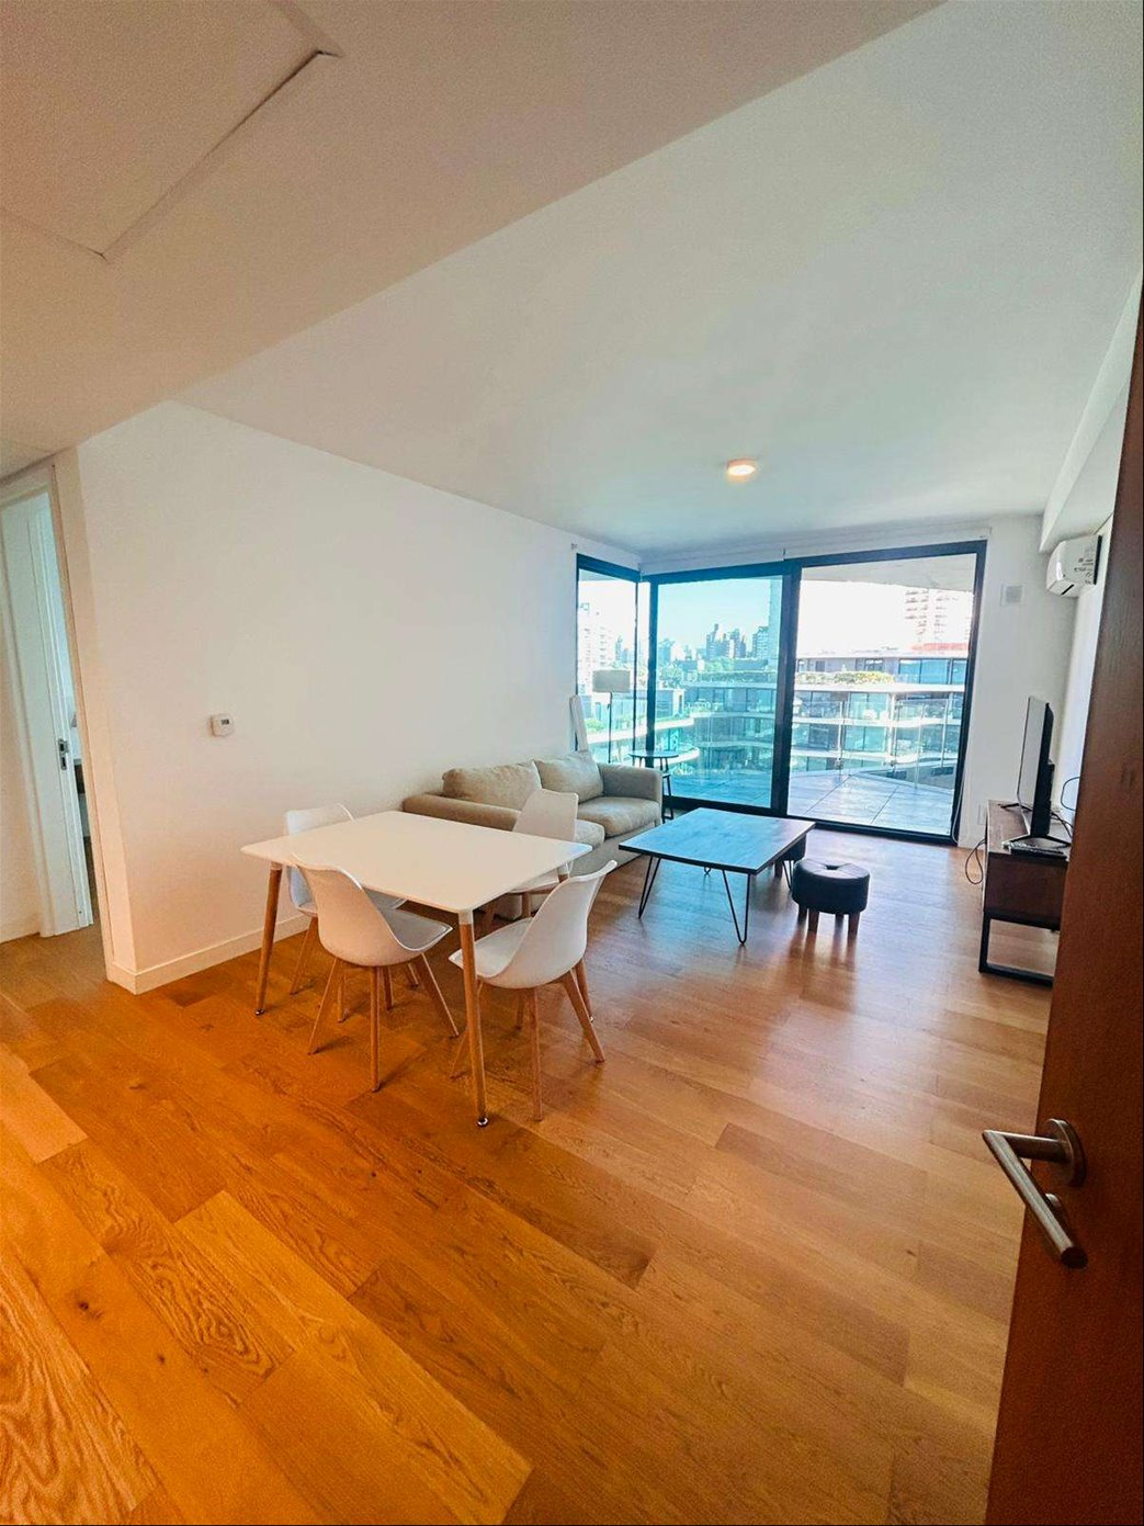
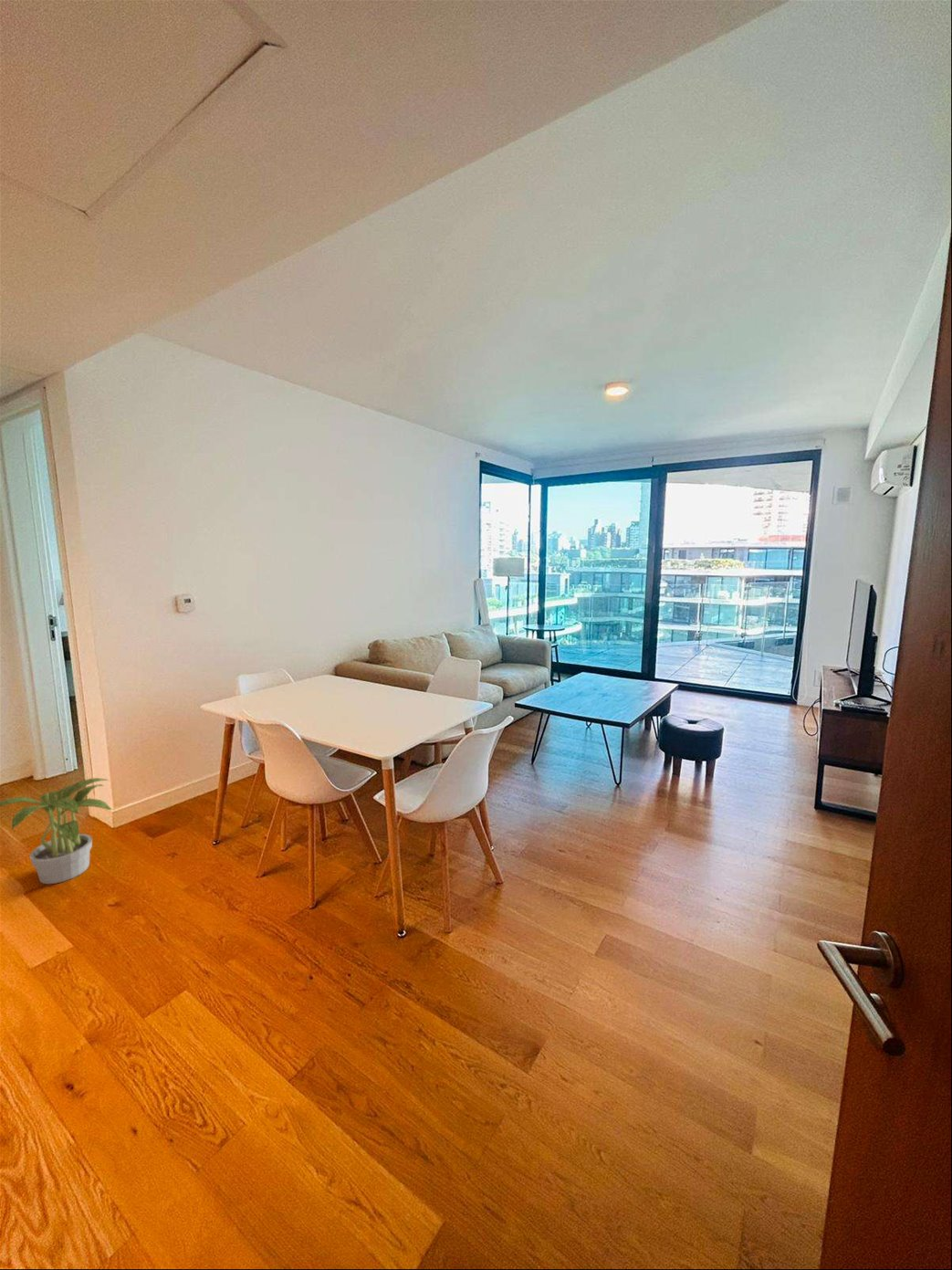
+ potted plant (60, 830)
